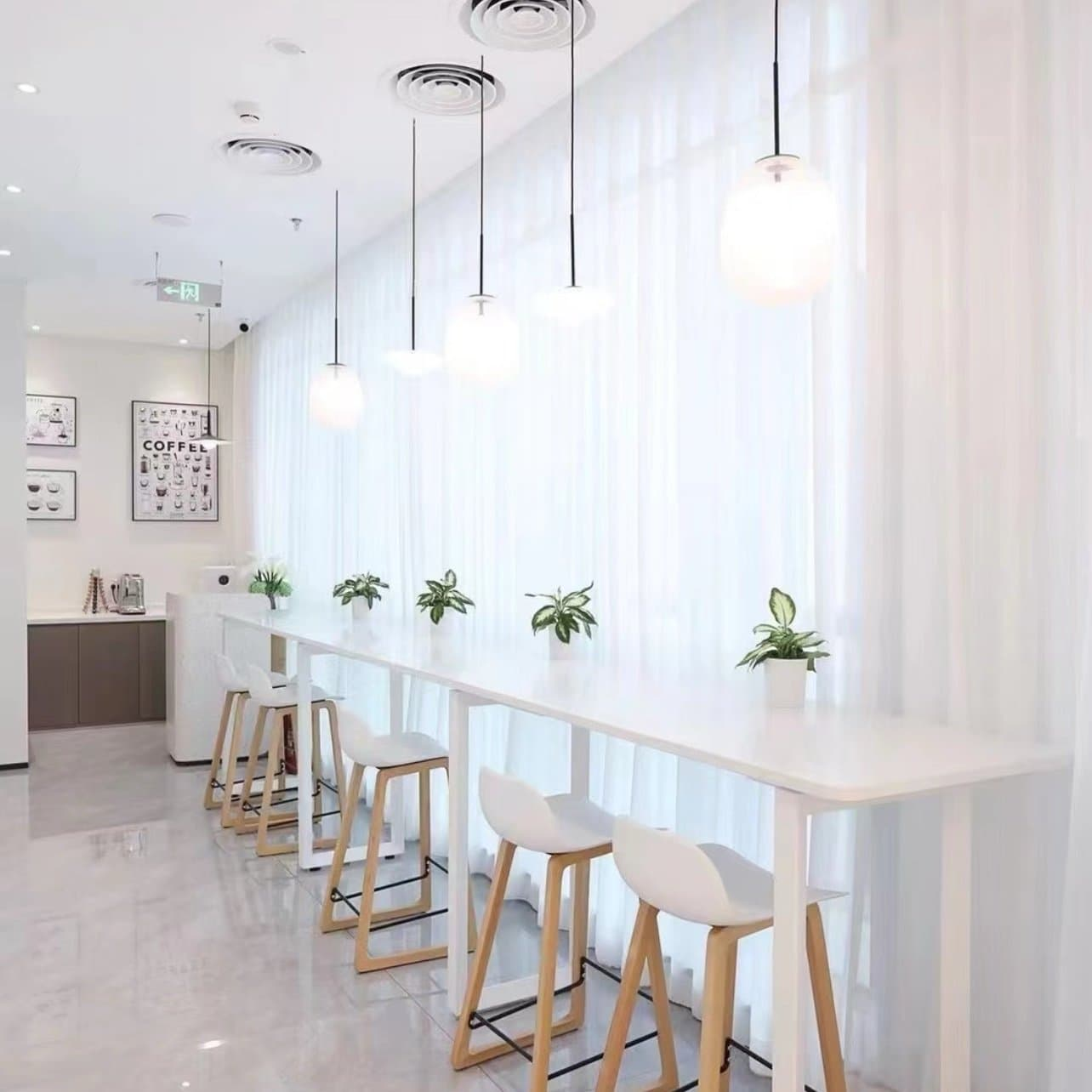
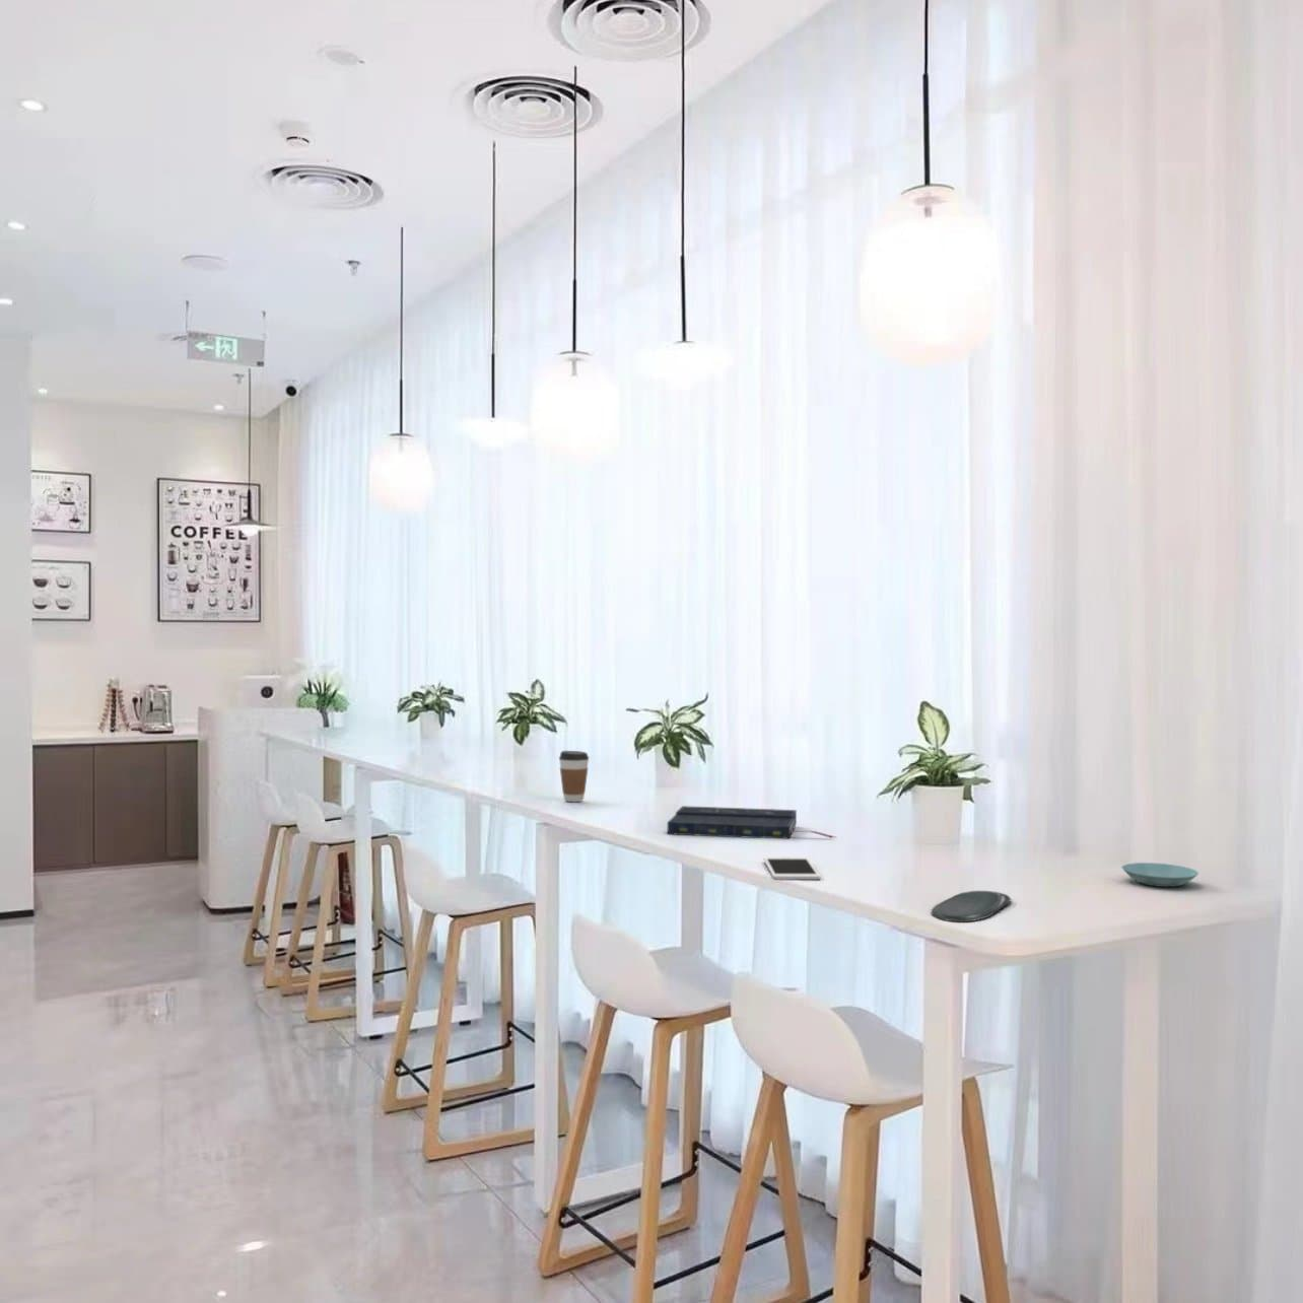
+ oval tray (971, 906)
+ coffee cup (574, 776)
+ cell phone (791, 867)
+ book (755, 822)
+ saucer (1159, 876)
